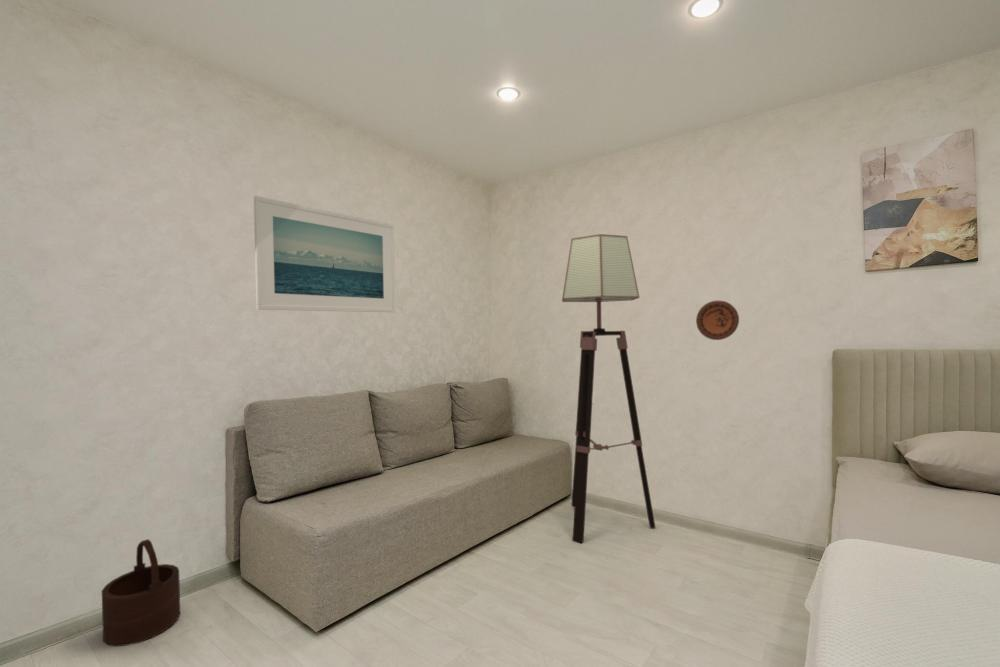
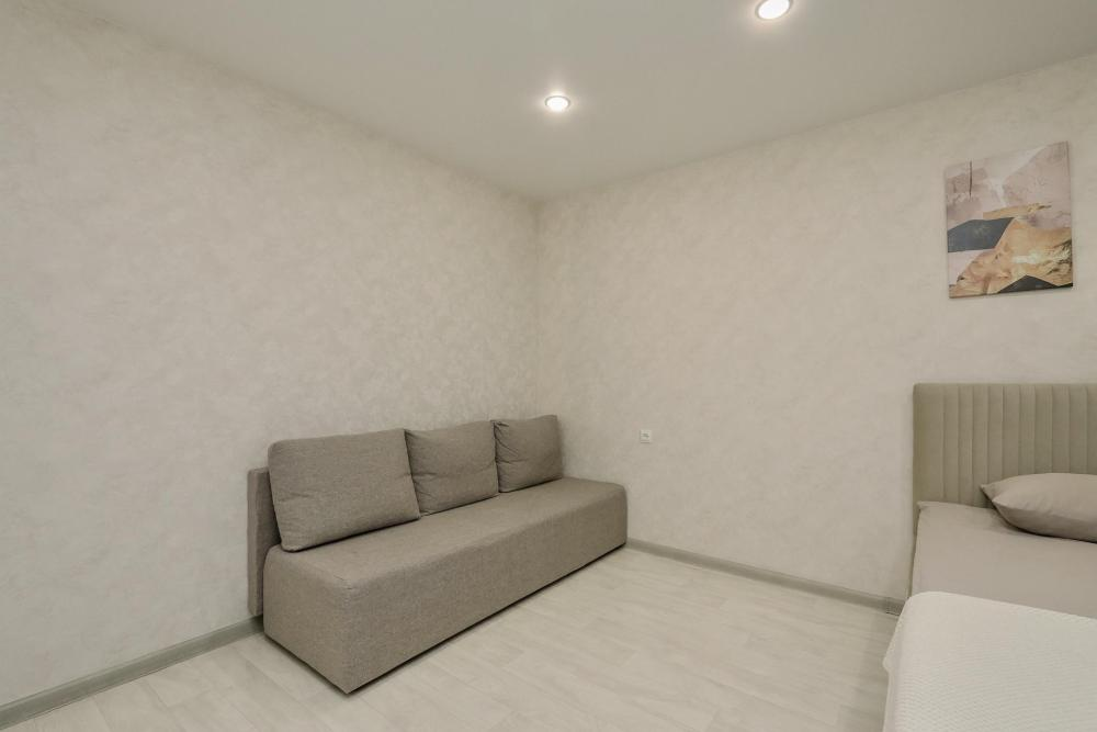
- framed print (333, 261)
- wooden bucket (141, 584)
- decorative plate (717, 320)
- floor lamp (592, 382)
